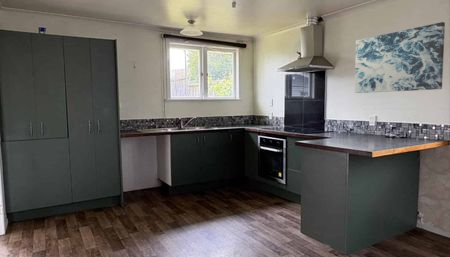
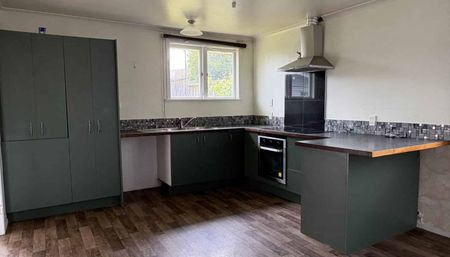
- wall art (394, 62)
